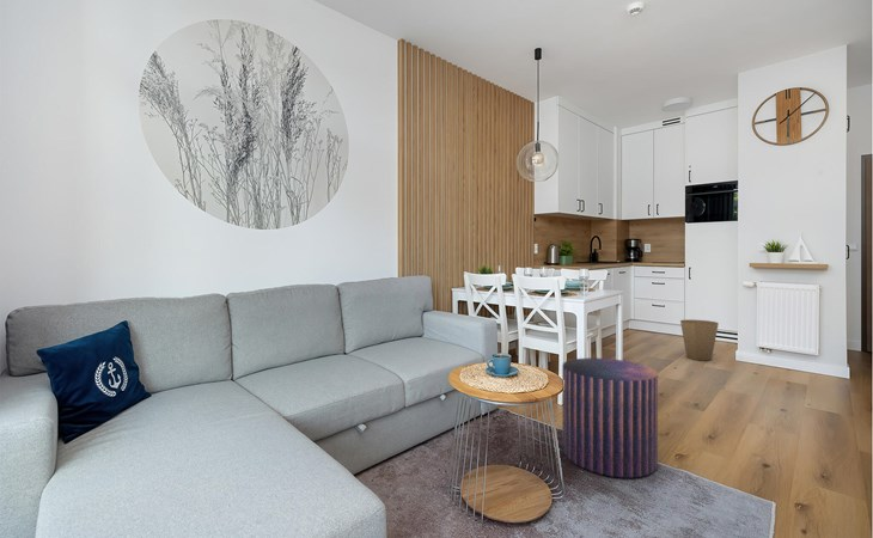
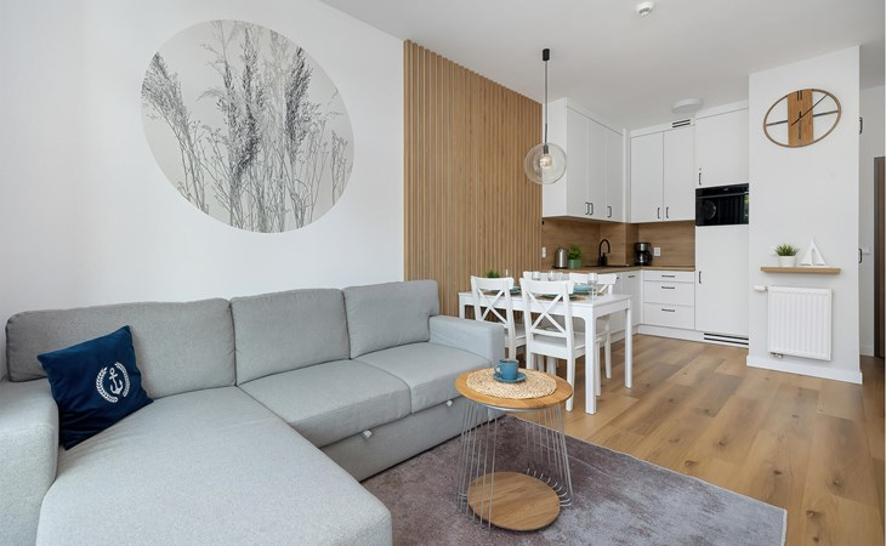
- pouf (608, 411)
- trash can (698, 340)
